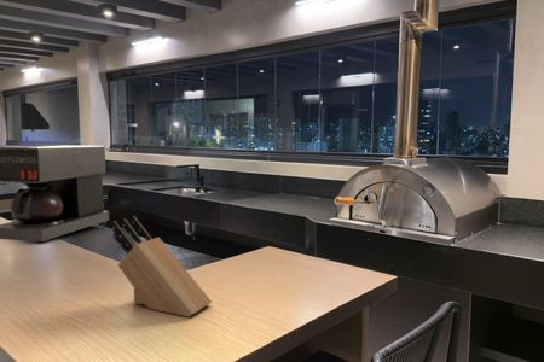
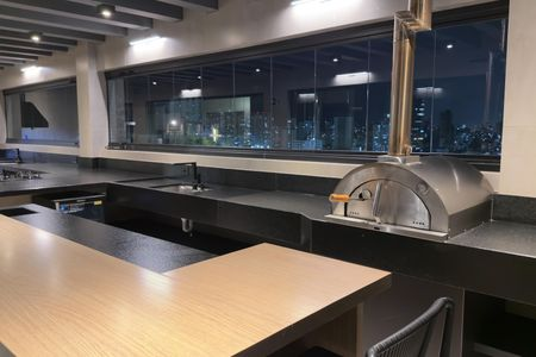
- knife block (157, 262)
- coffee maker (53, 188)
